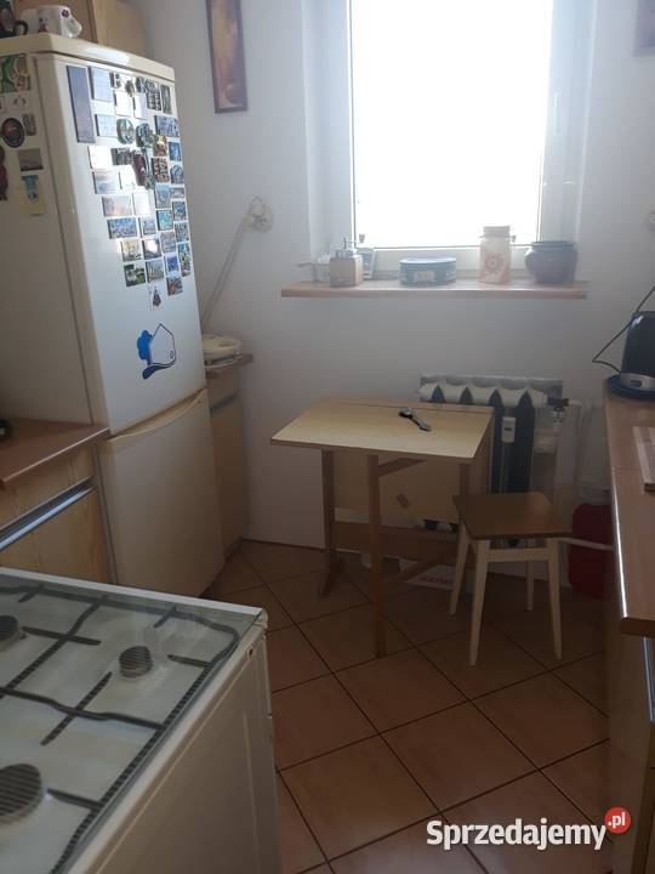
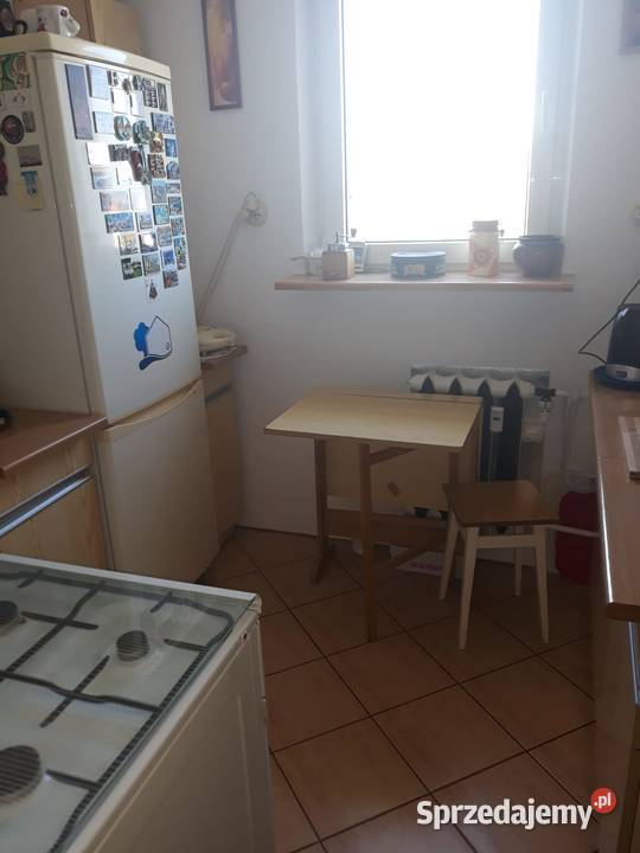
- spoon (415, 416)
